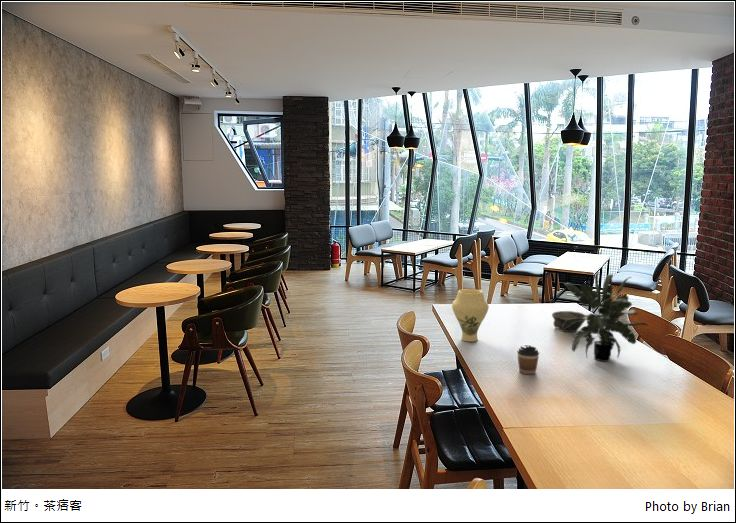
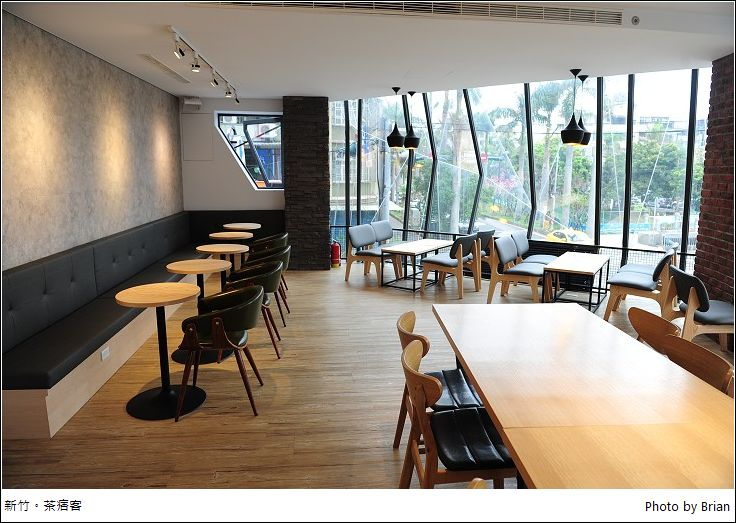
- bowl (568, 319)
- vase (470, 315)
- potted plant (603, 317)
- coffee cup (527, 358)
